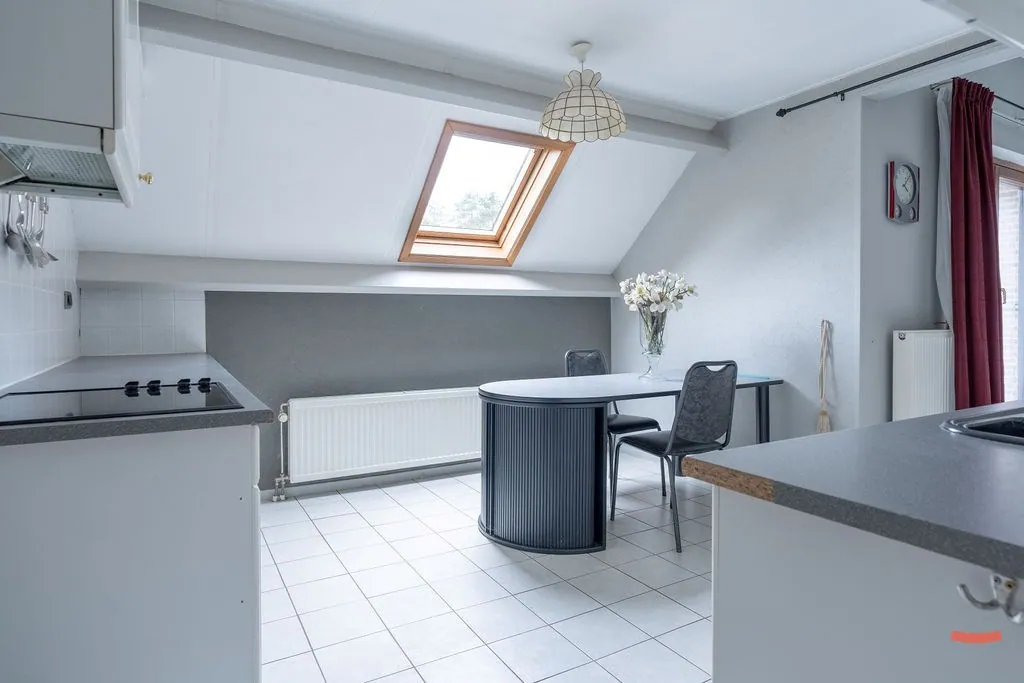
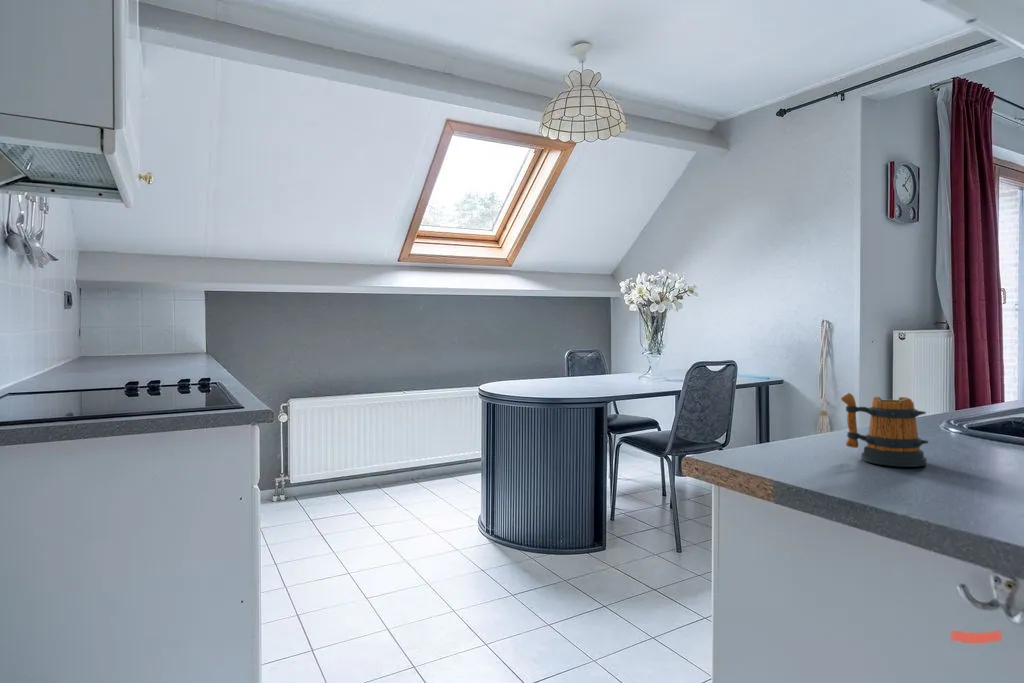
+ mug (883, 427)
